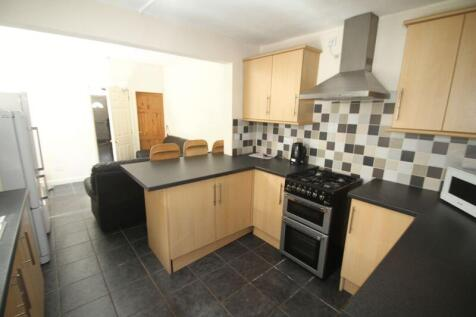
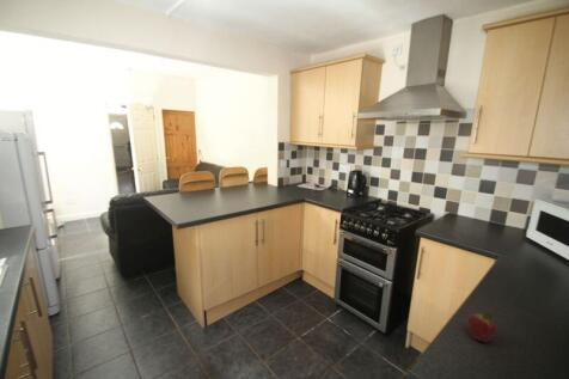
+ fruit (482, 324)
